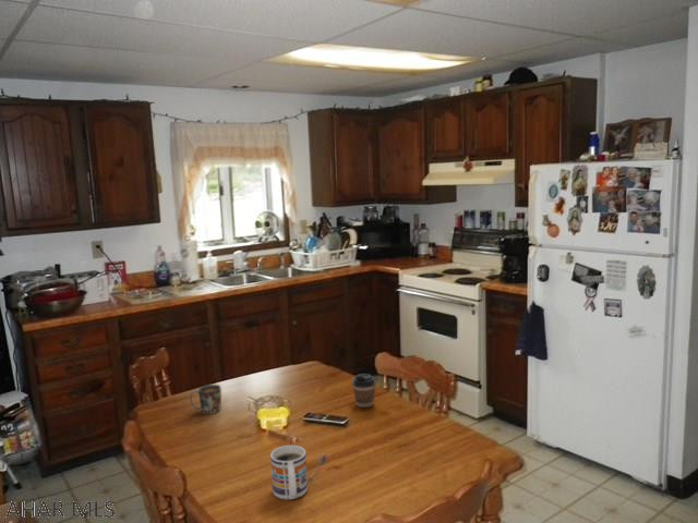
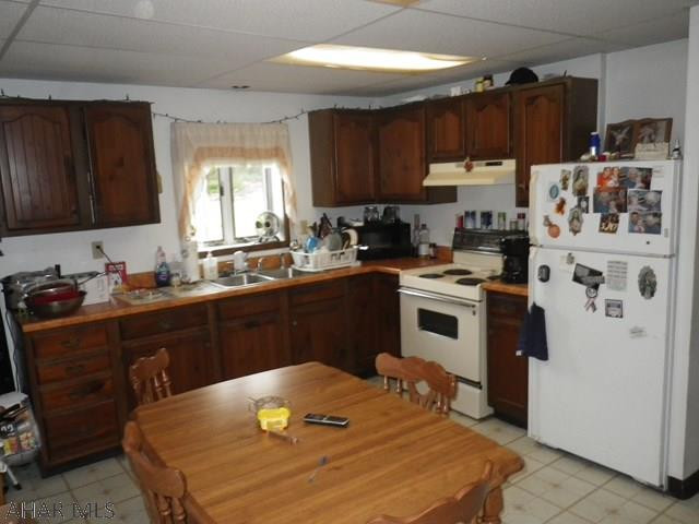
- coffee cup (363, 389)
- mug (205, 399)
- mug (288, 473)
